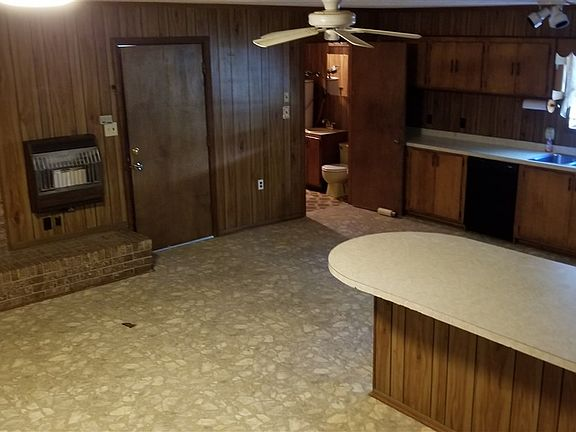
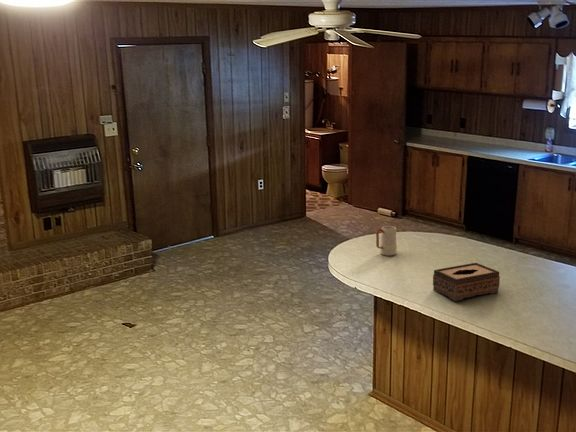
+ mug (385, 240)
+ tissue box (466, 281)
